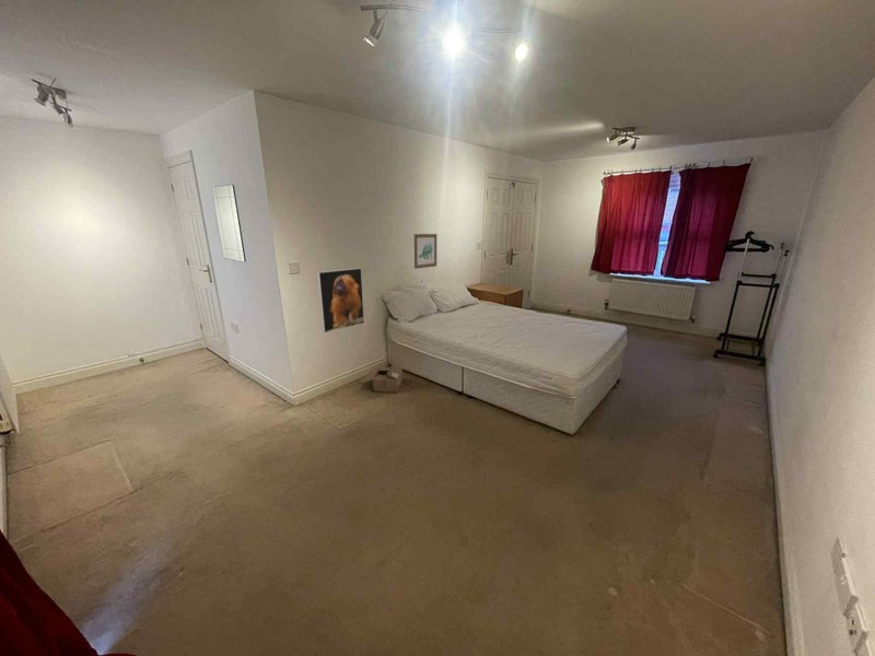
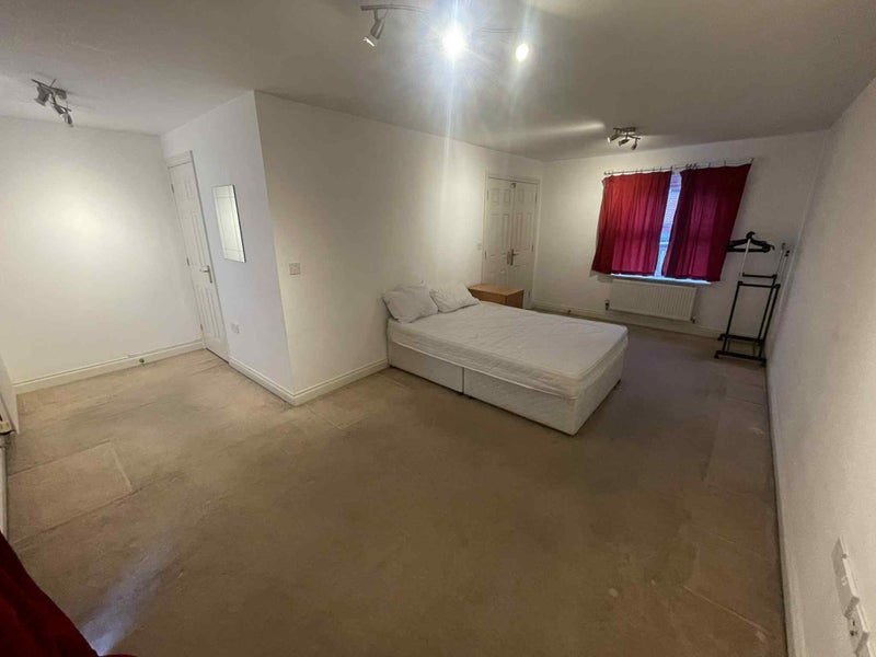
- cardboard box (383, 376)
- wall art (425, 250)
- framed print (342, 298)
